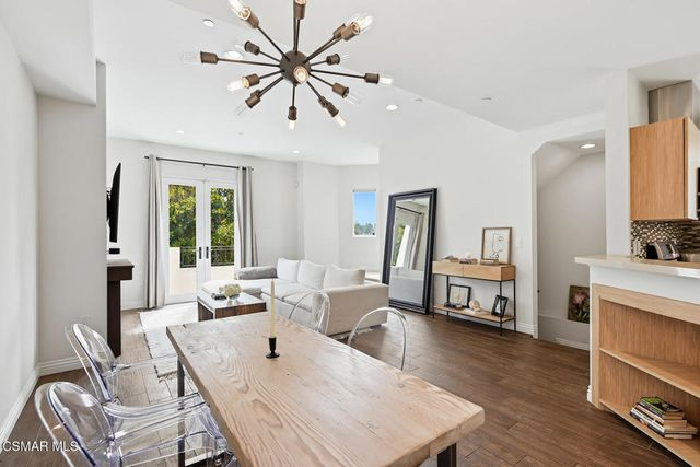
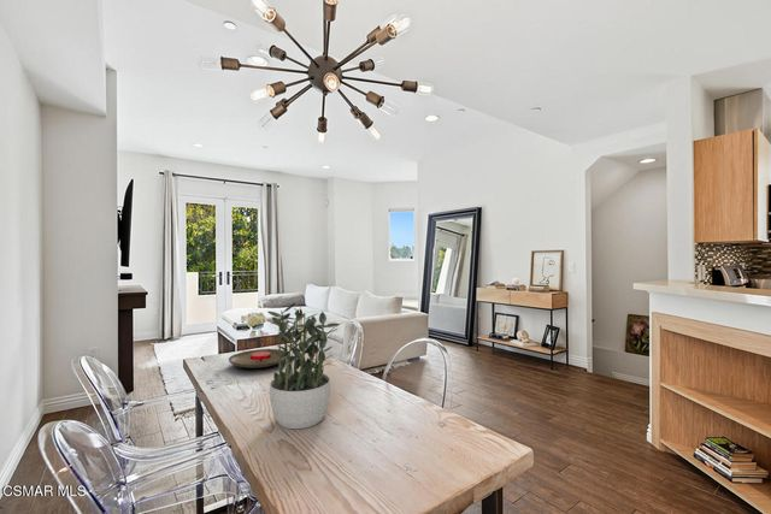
+ potted plant (304, 360)
+ plate (259, 359)
